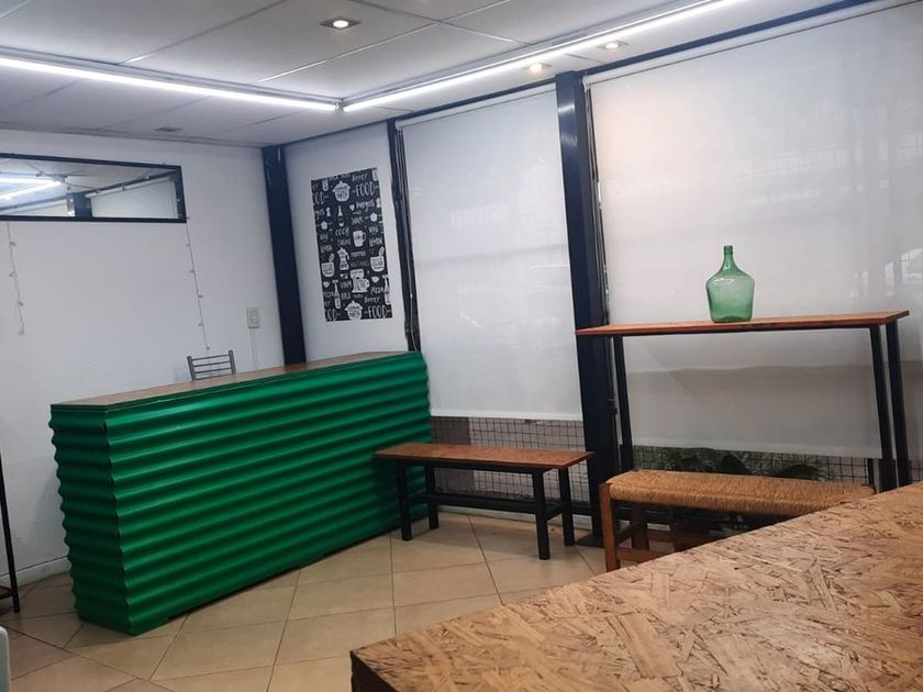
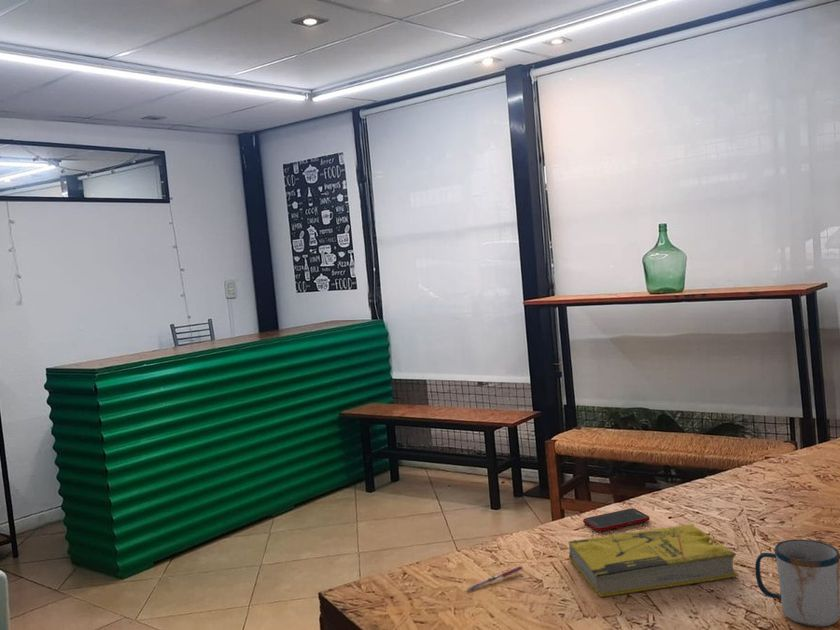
+ pen (495, 577)
+ book (648, 555)
+ cell phone (616, 519)
+ mug (802, 580)
